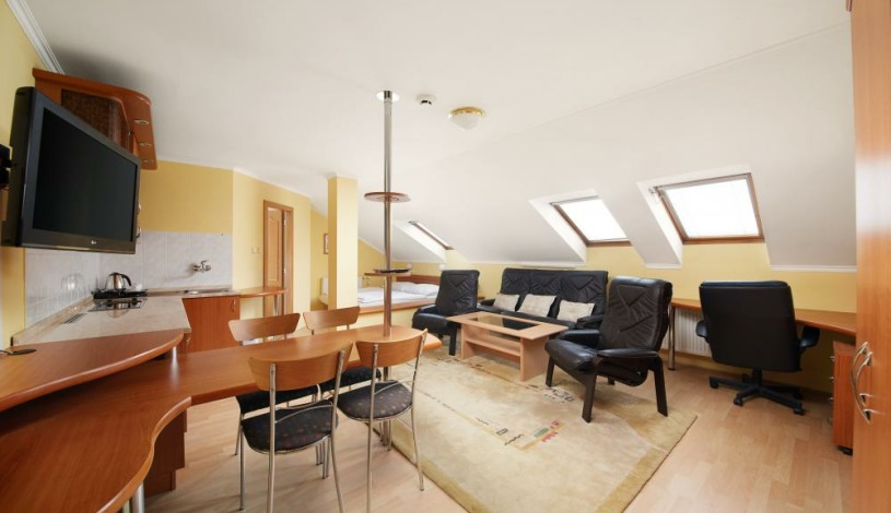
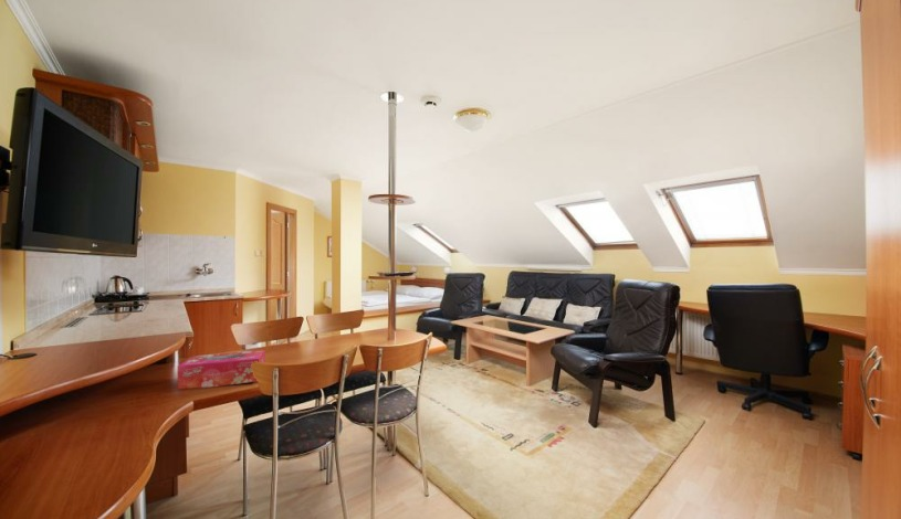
+ tissue box (224, 368)
